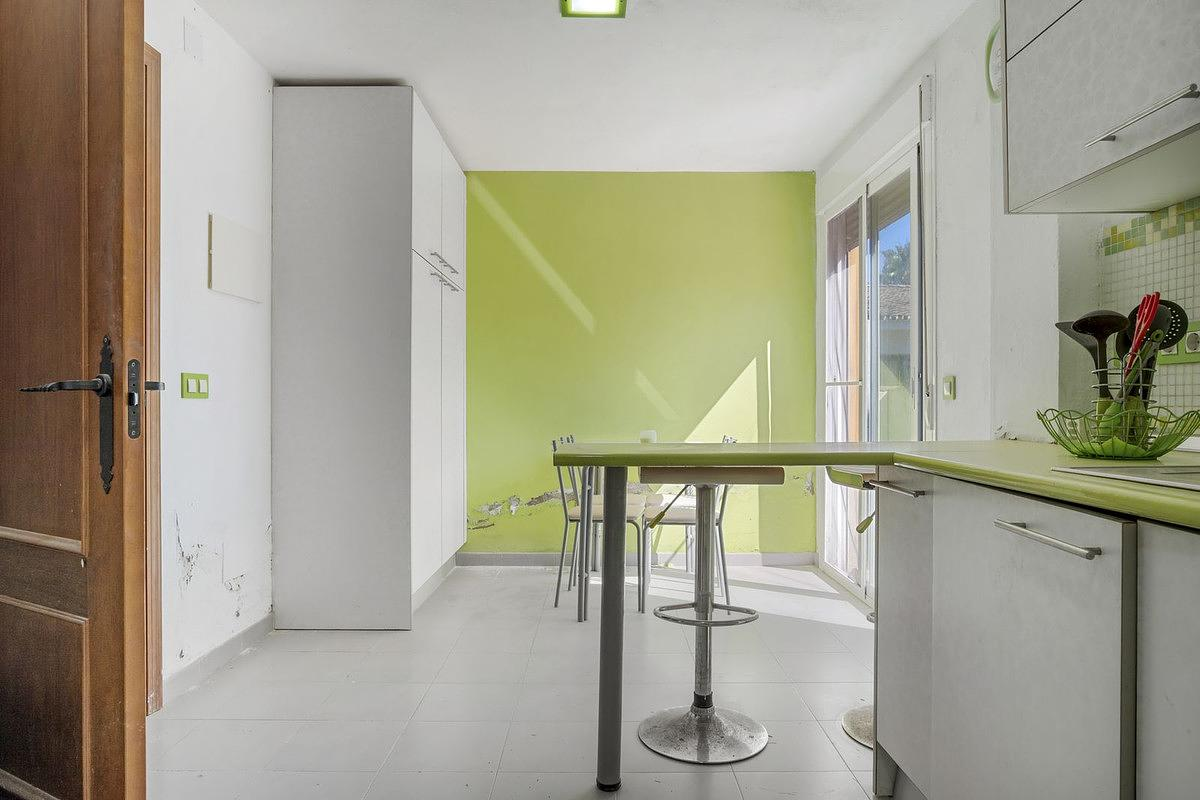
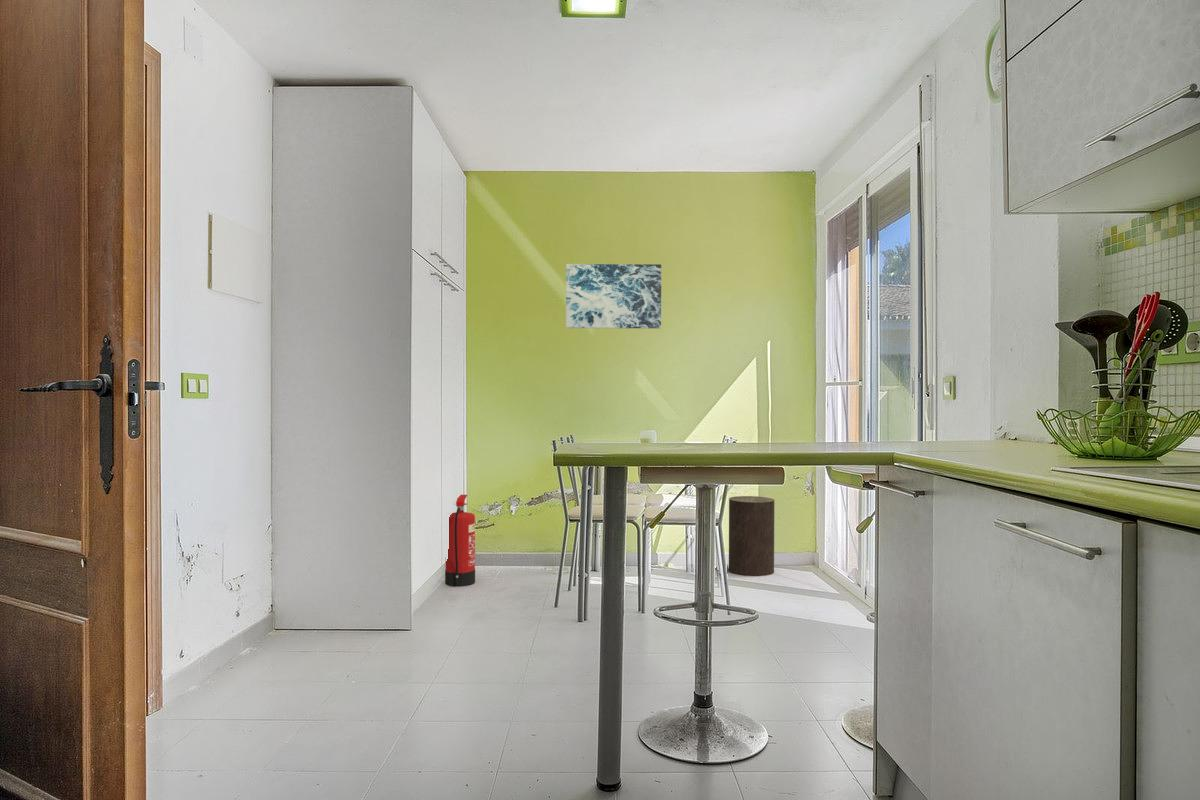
+ stool (751, 534)
+ fire extinguisher (459, 540)
+ wall art (613, 296)
